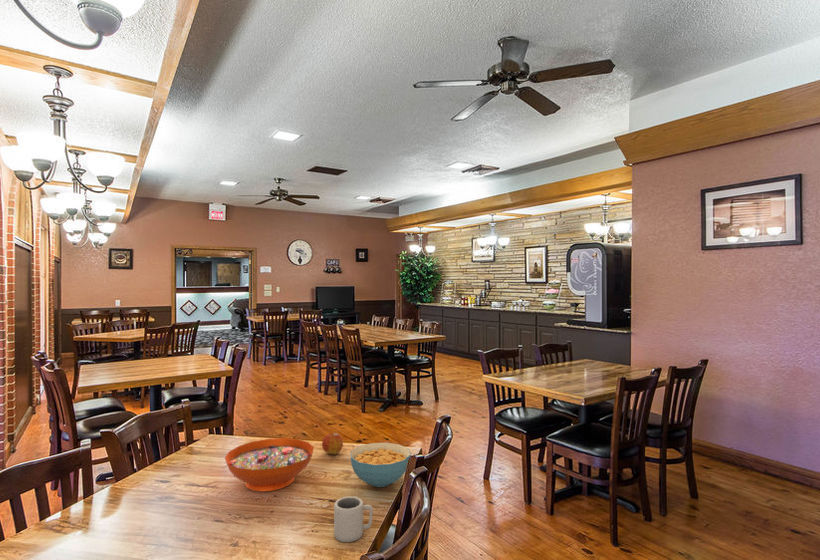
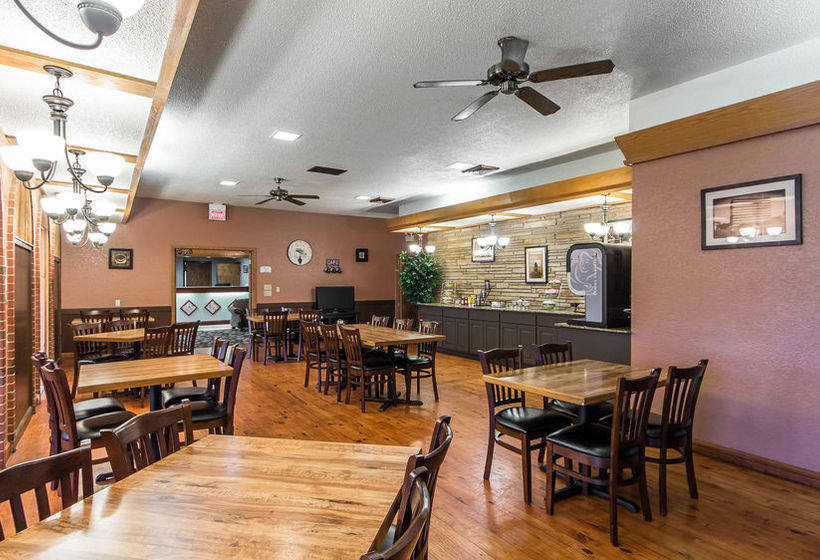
- decorative bowl (270, 466)
- cup (353, 518)
- cereal bowl (380, 468)
- apple (332, 443)
